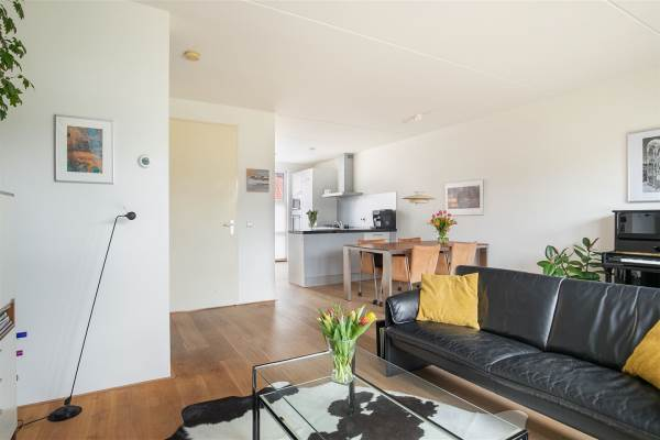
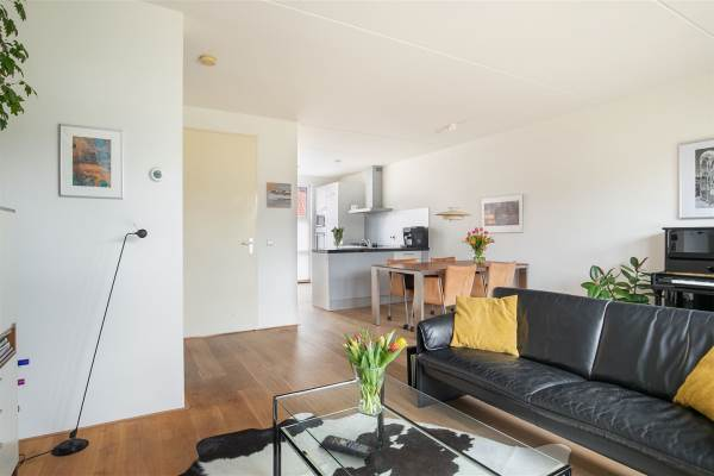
+ remote control (345, 446)
